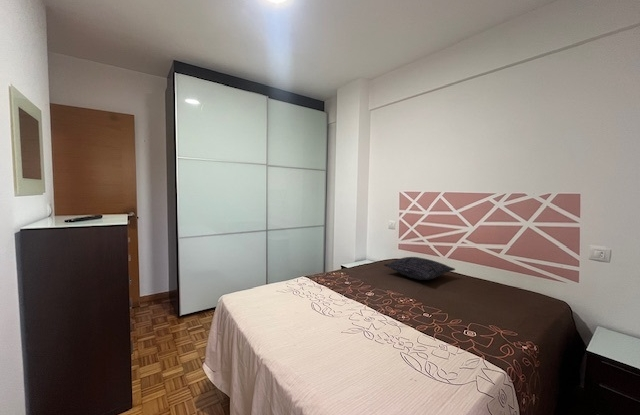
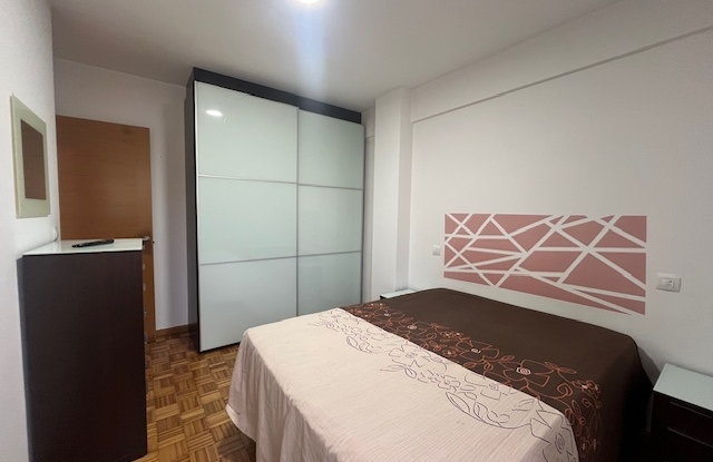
- pillow (418, 267)
